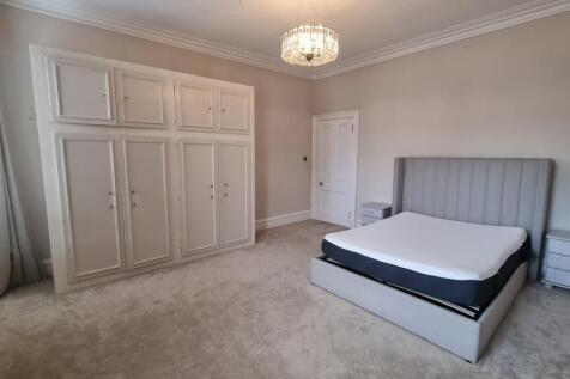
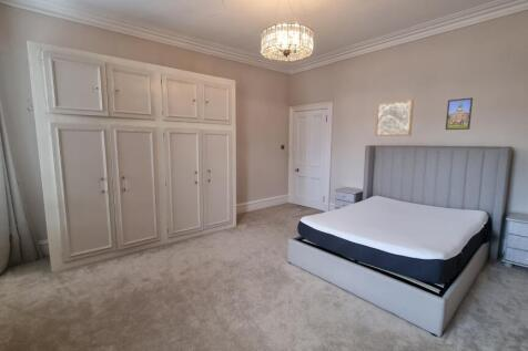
+ wall art (393, 118)
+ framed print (458, 114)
